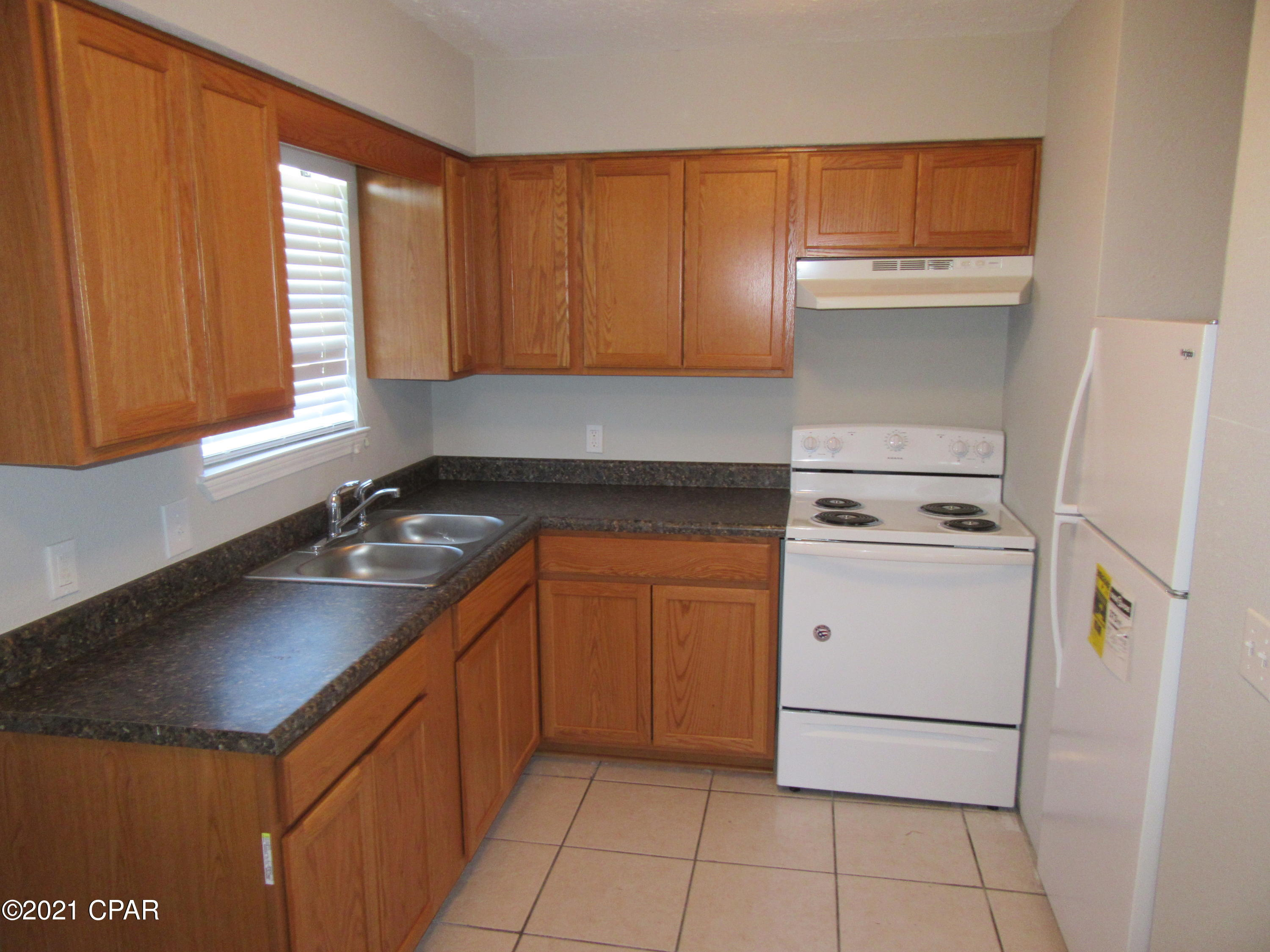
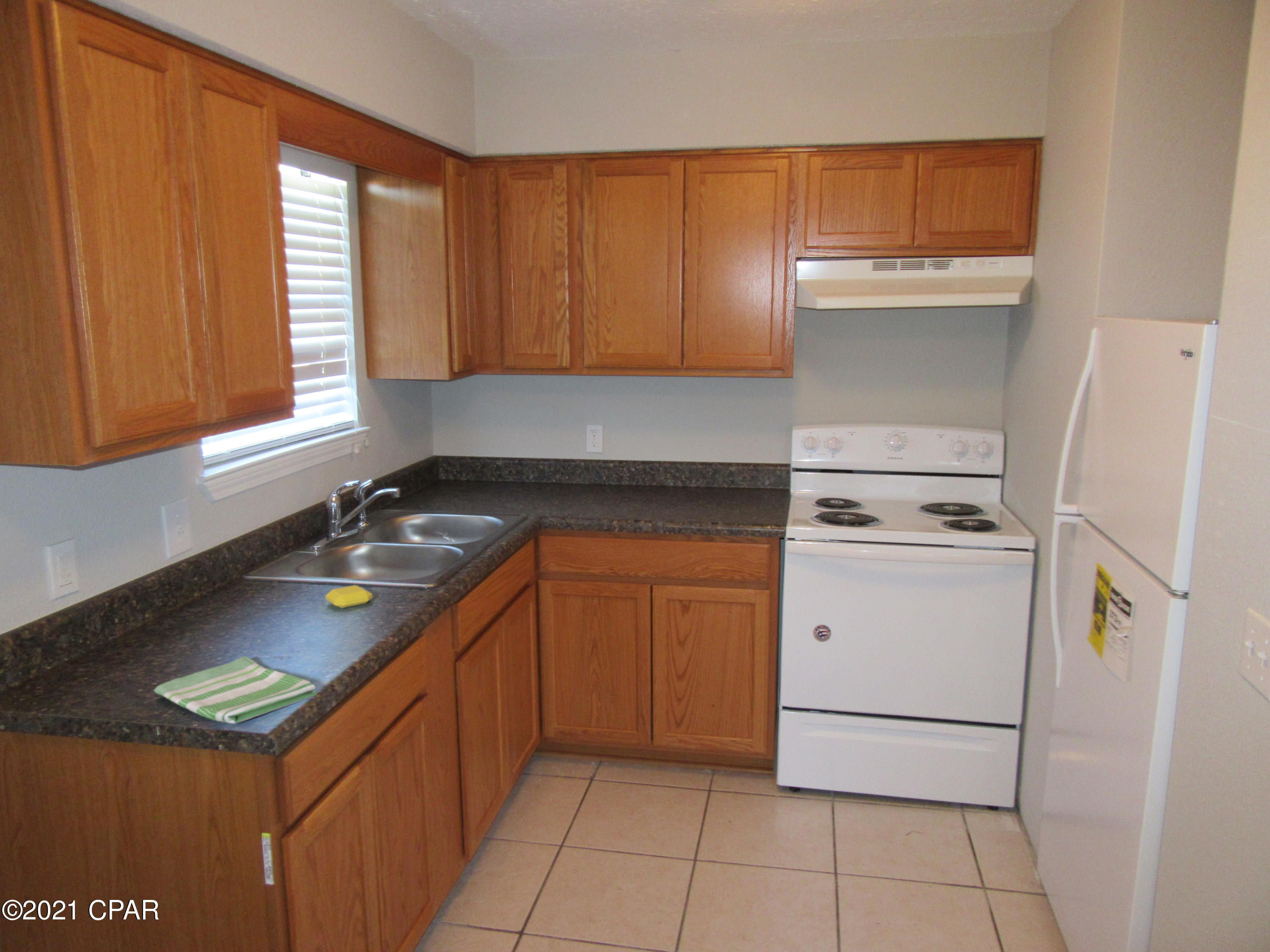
+ soap bar (349, 596)
+ dish towel (237, 688)
